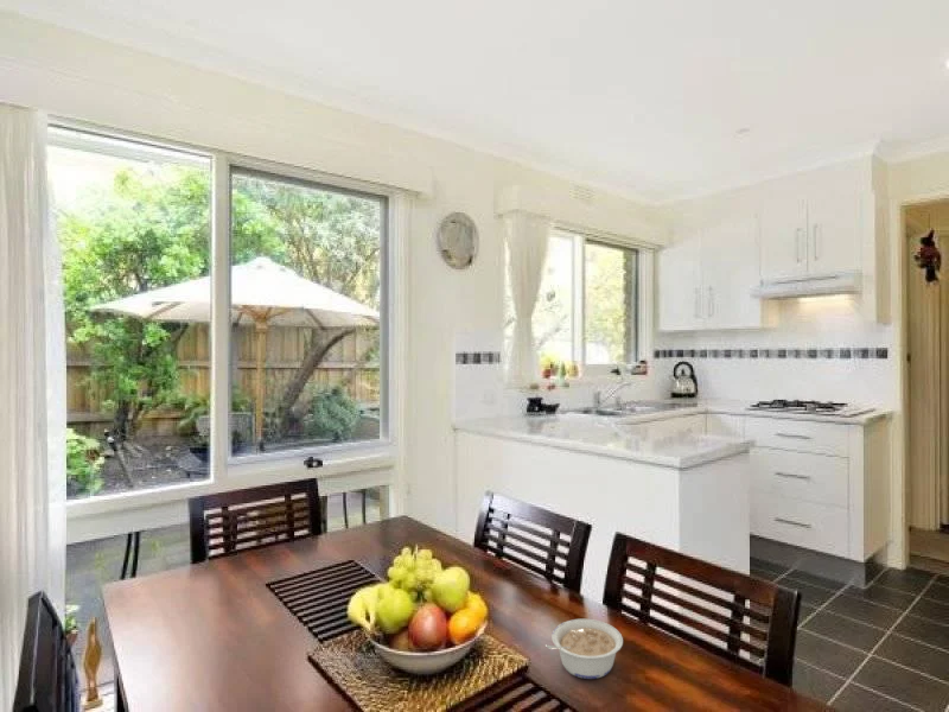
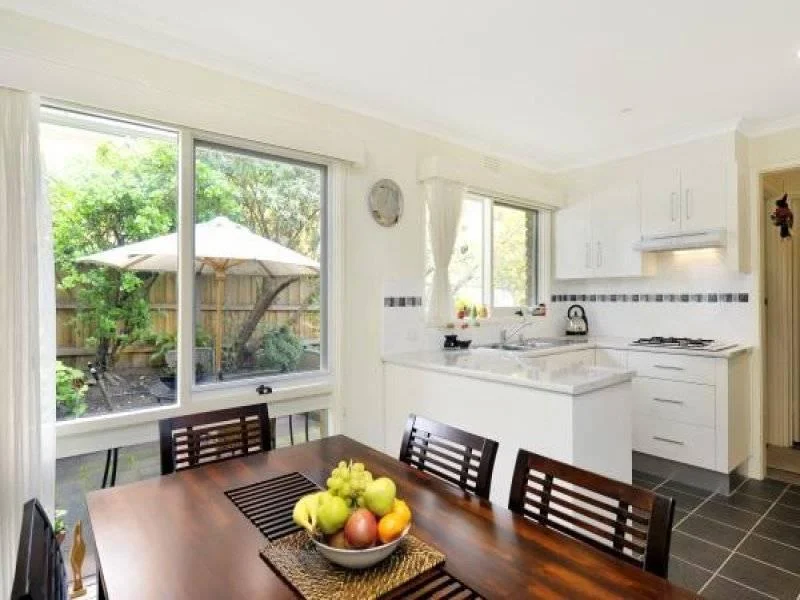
- legume (586, 649)
